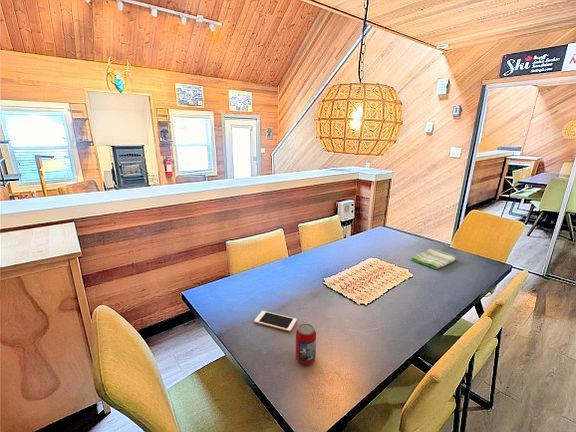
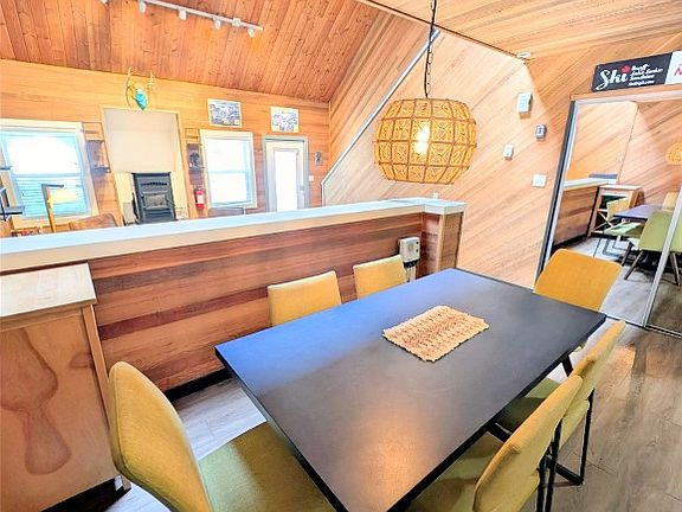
- beverage can (305, 344)
- cell phone (275, 320)
- dish towel (433, 257)
